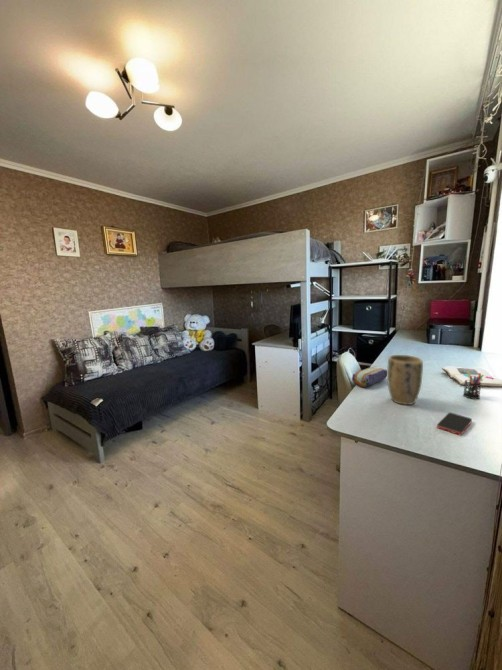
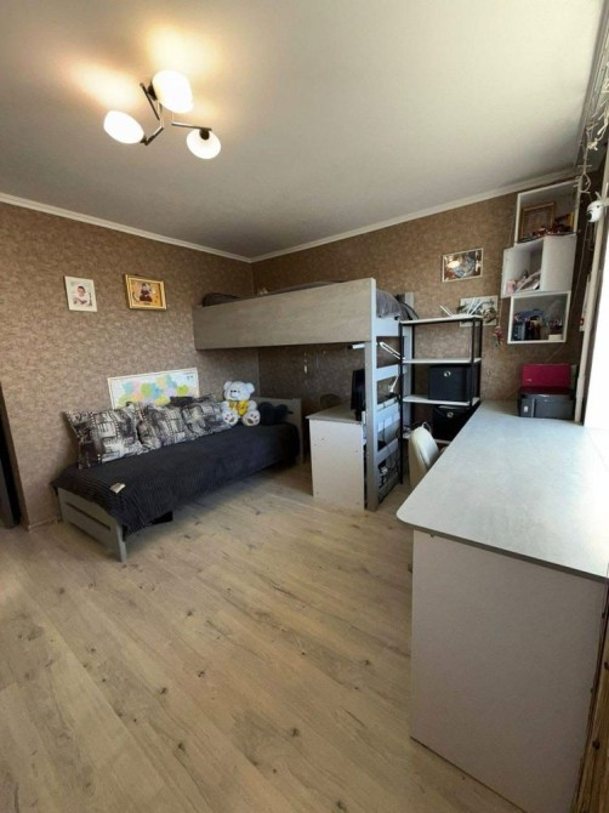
- book (471, 375)
- pen holder (474, 384)
- pencil case (369, 375)
- plant pot (403, 379)
- smartphone (454, 423)
